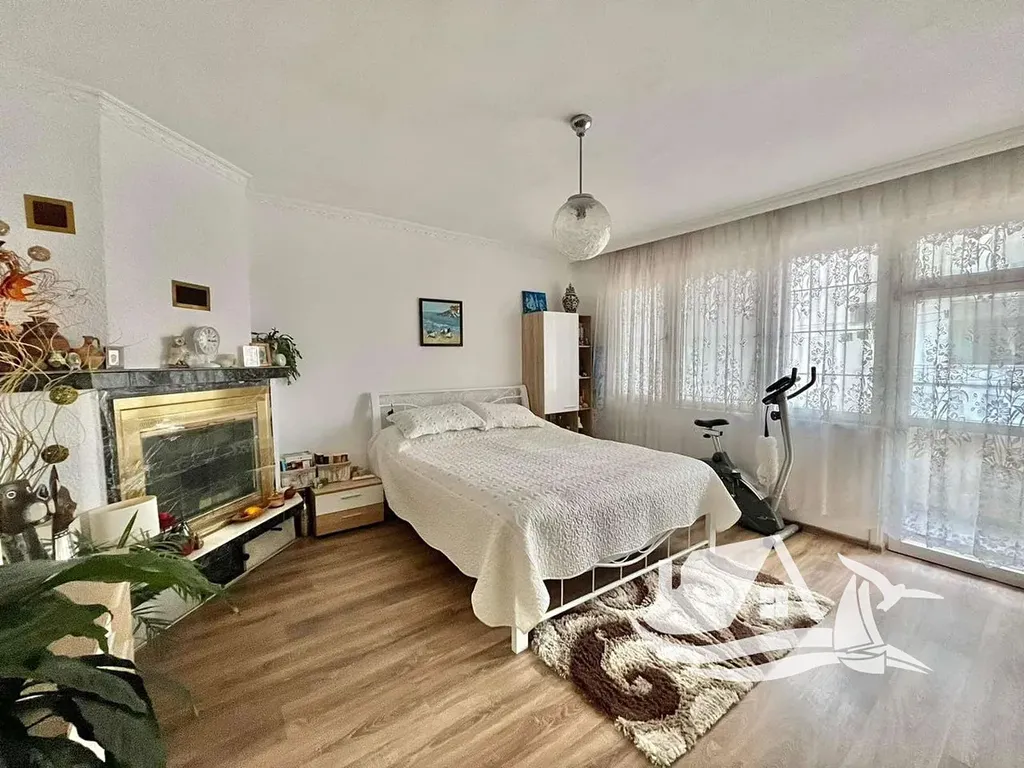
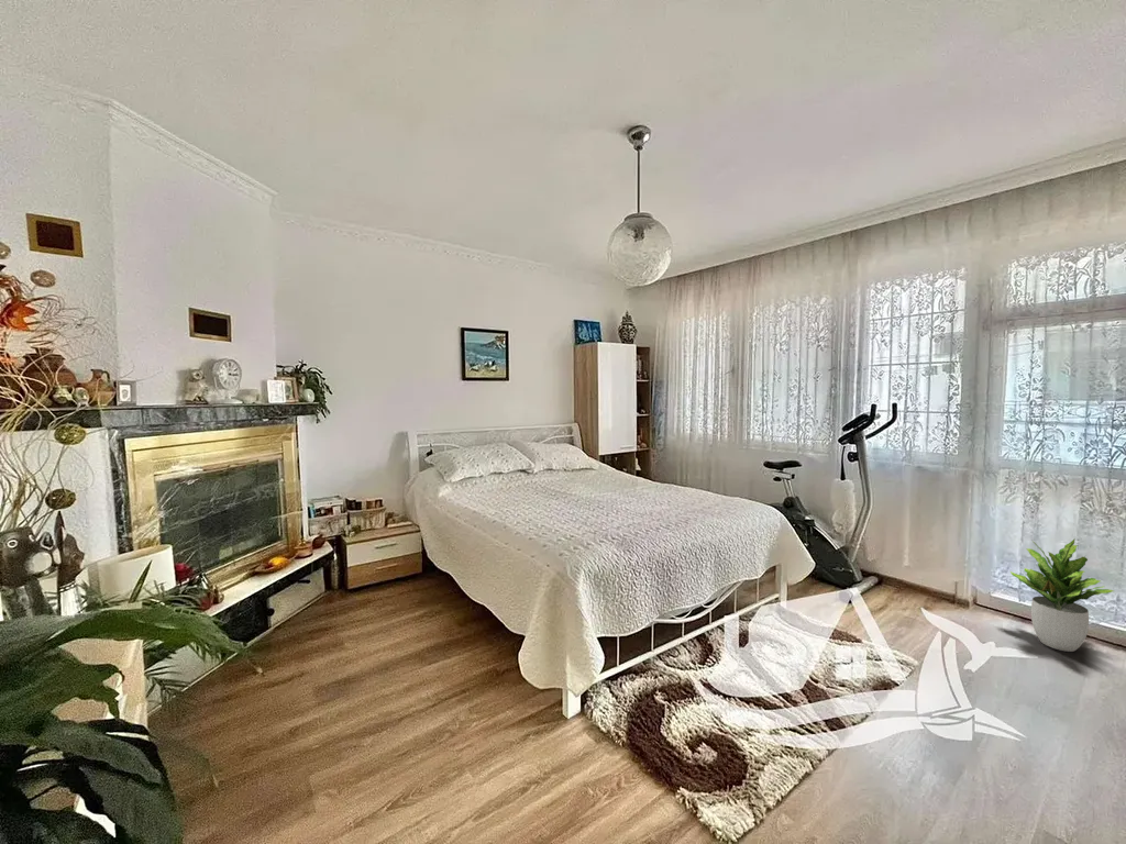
+ potted plant (1057, 591)
